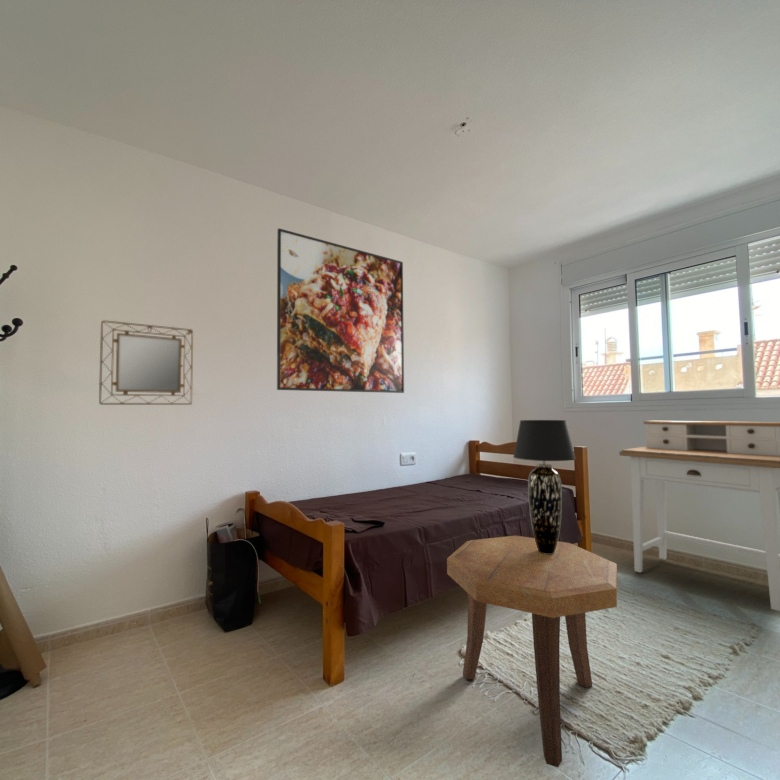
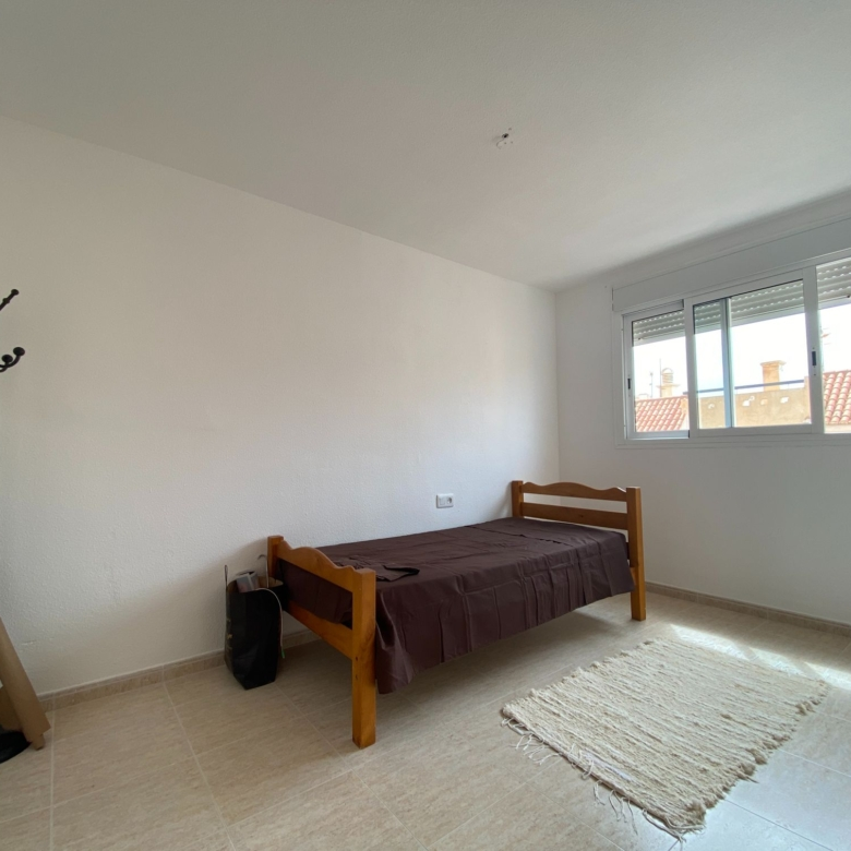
- table lamp (544, 485)
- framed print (346, 318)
- desk (710, 487)
- home mirror (149, 364)
- side table (533, 629)
